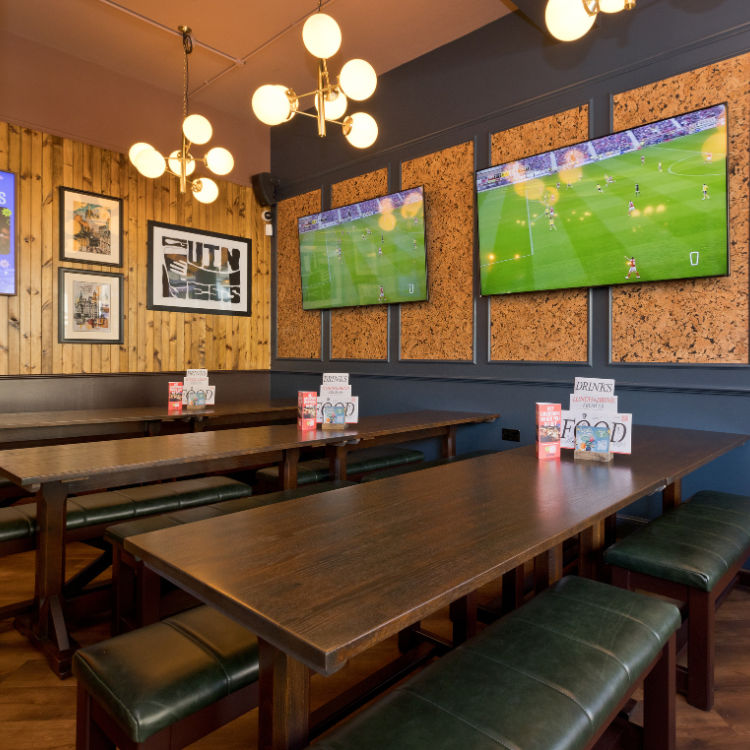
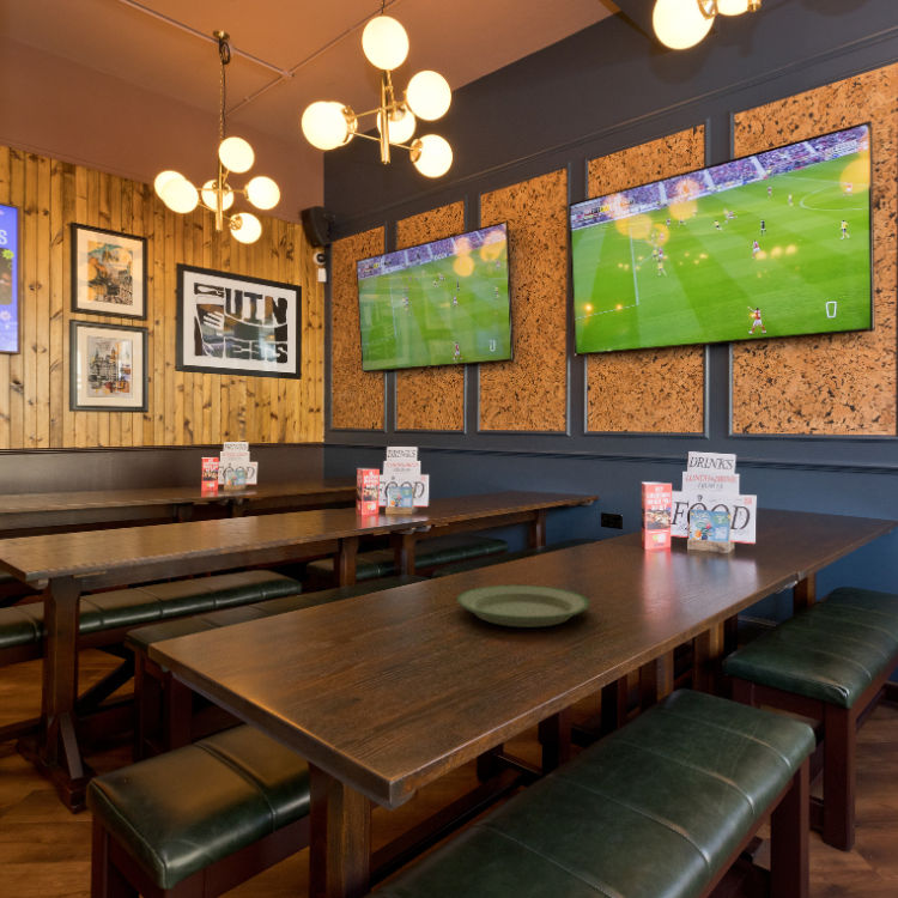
+ plate (522, 606)
